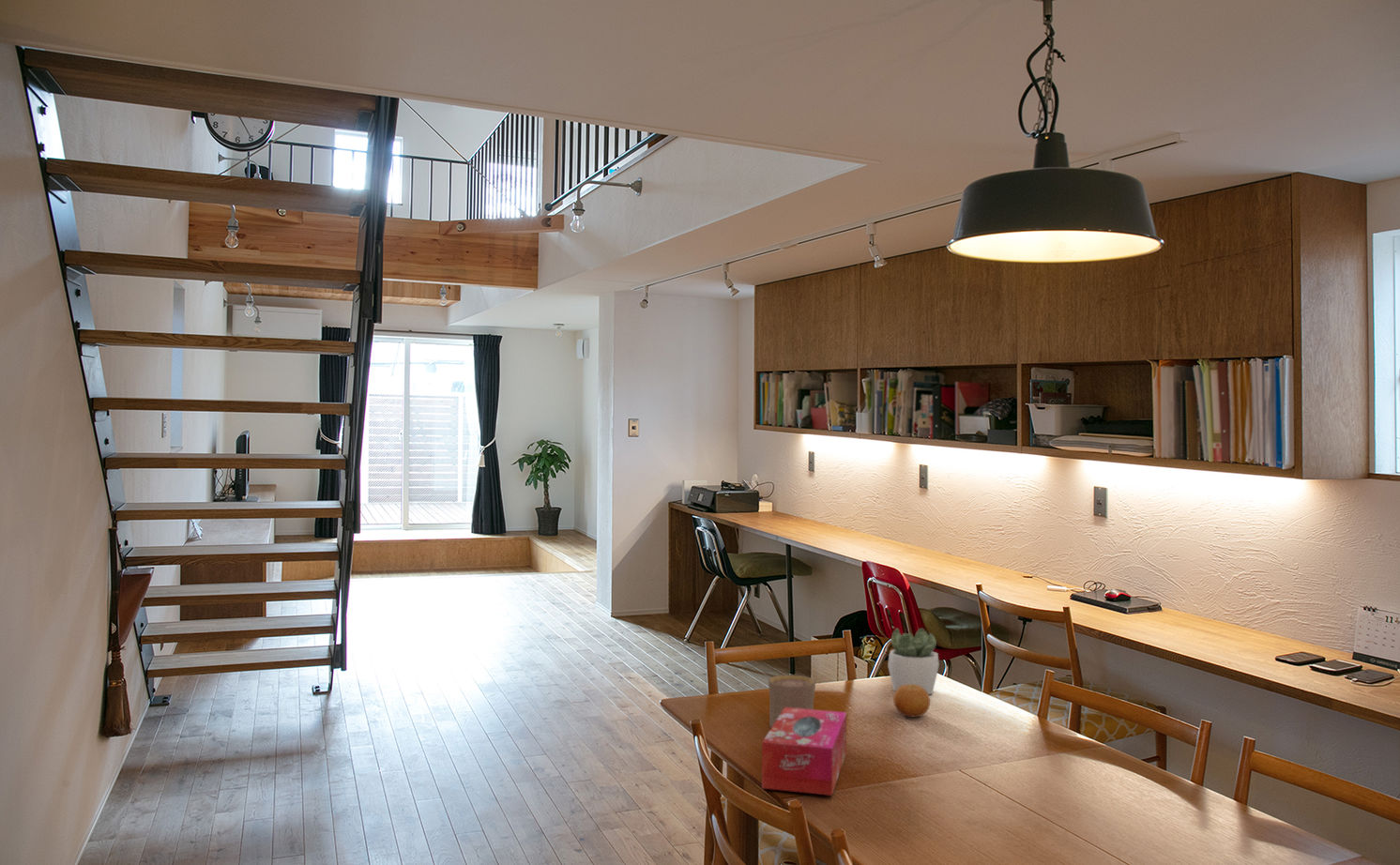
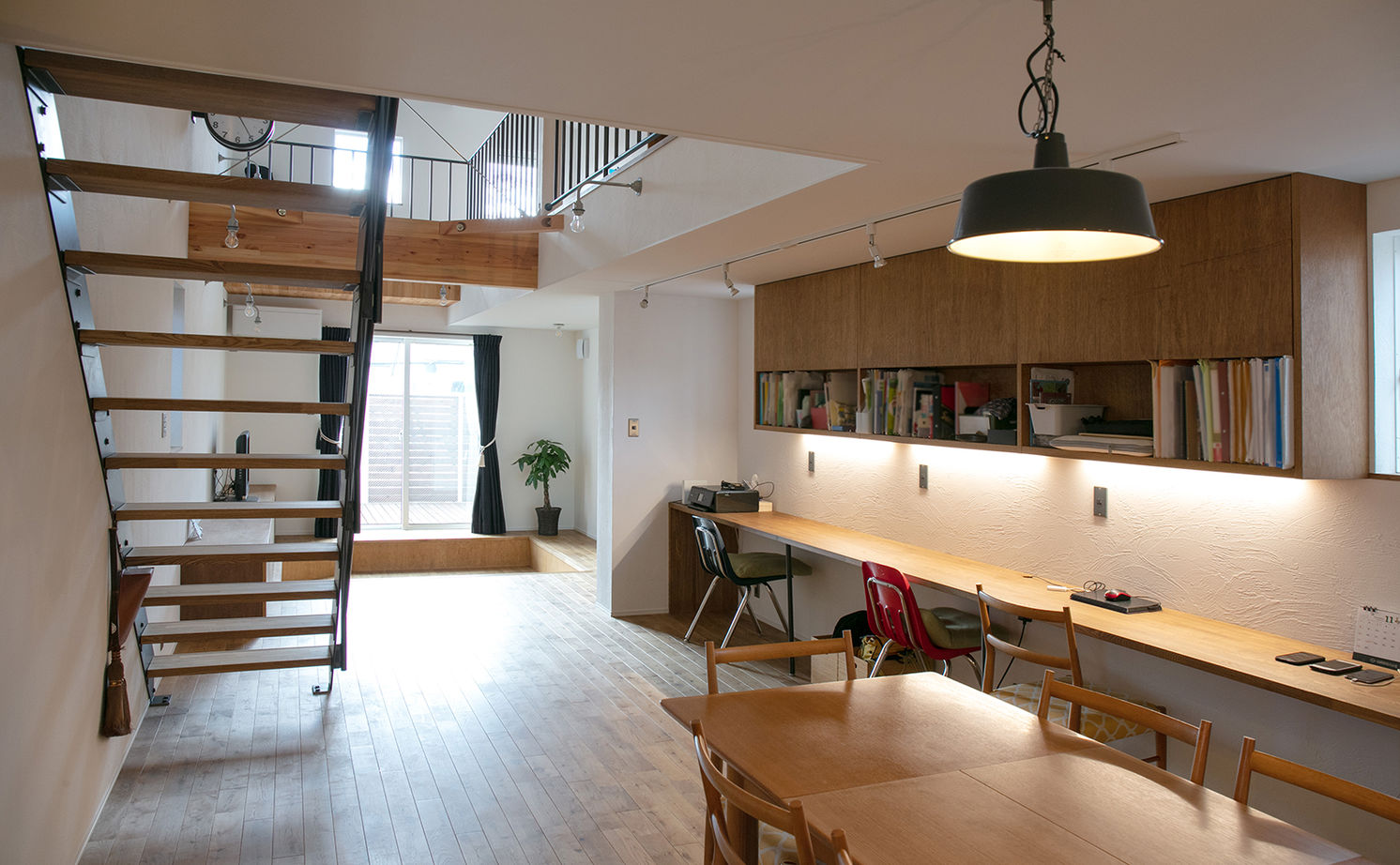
- fruit (911, 700)
- succulent plant (913, 660)
- tissue box (806, 748)
- cup (791, 703)
